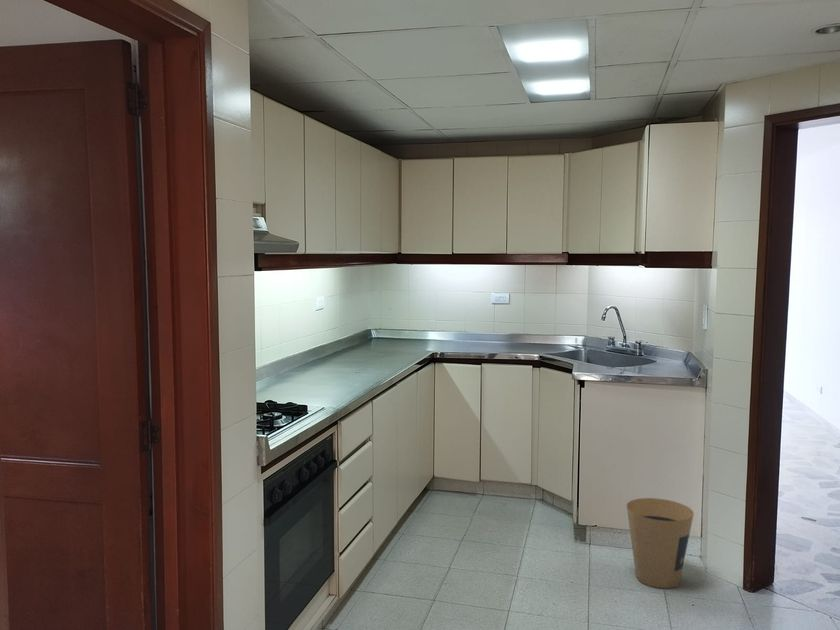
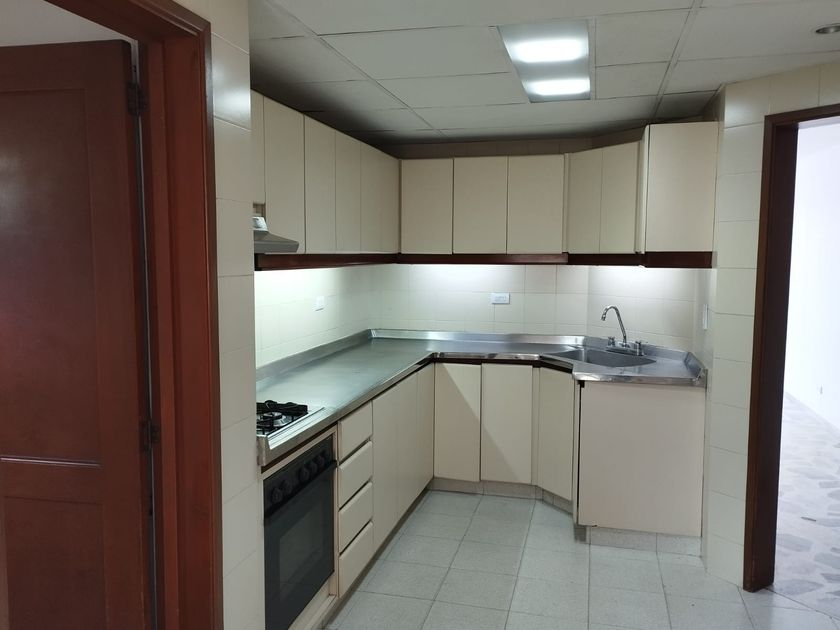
- trash can (658, 543)
